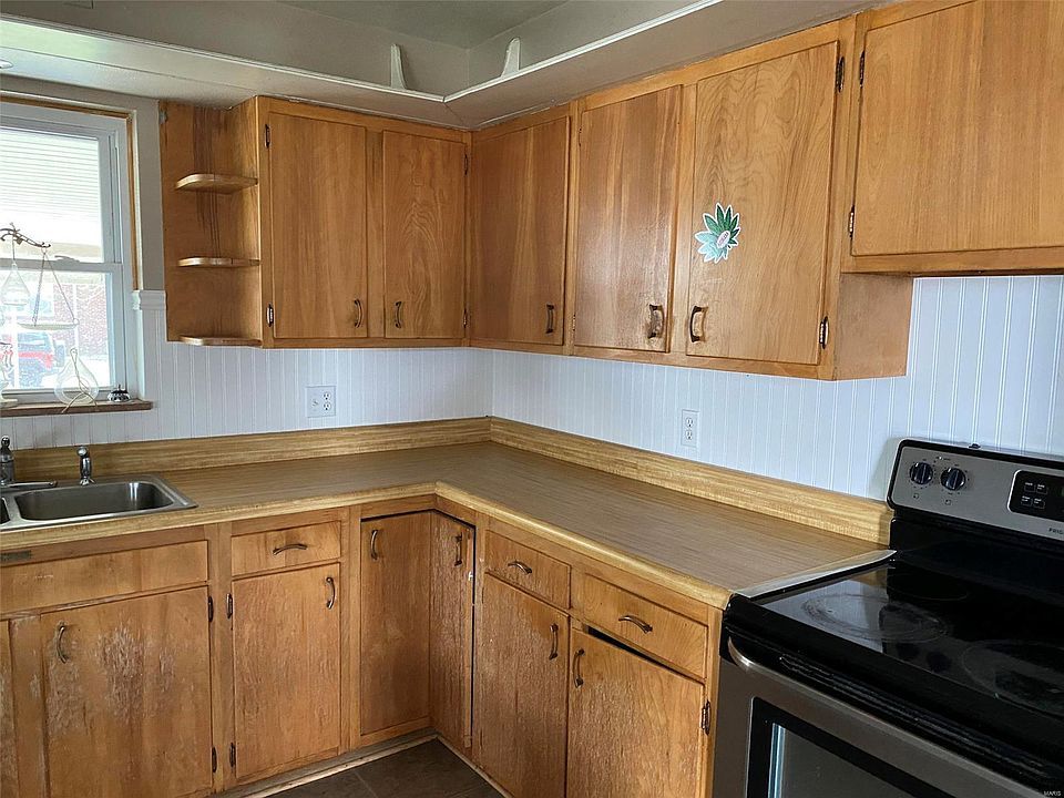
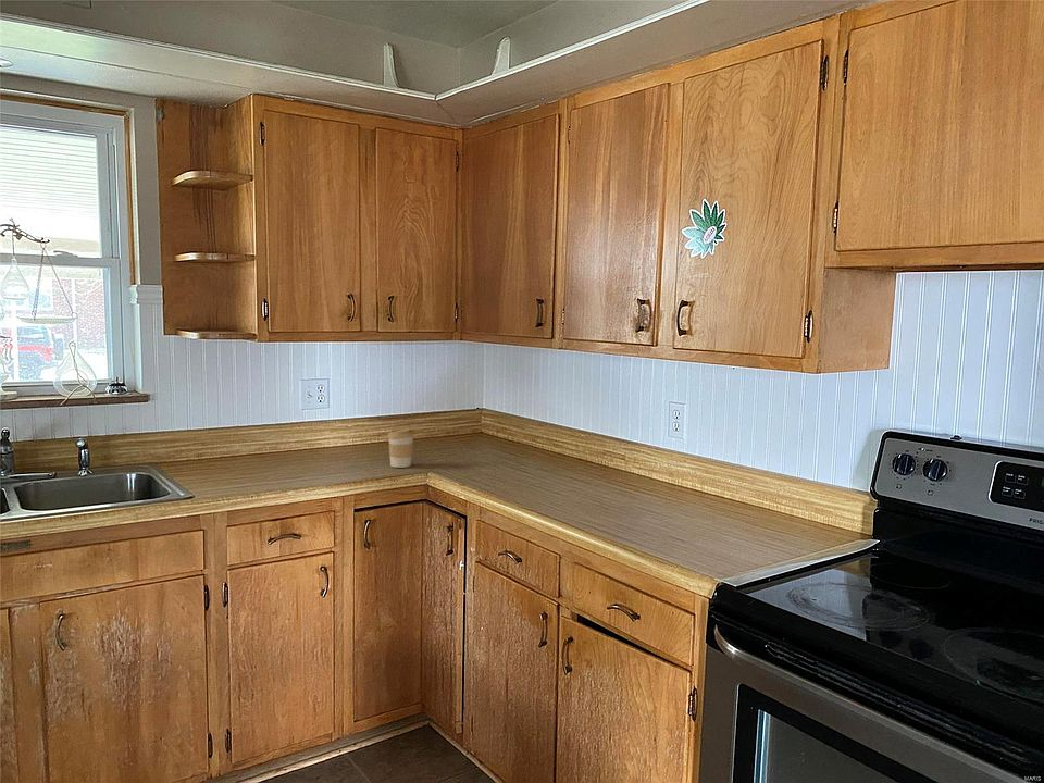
+ coffee cup (400, 447)
